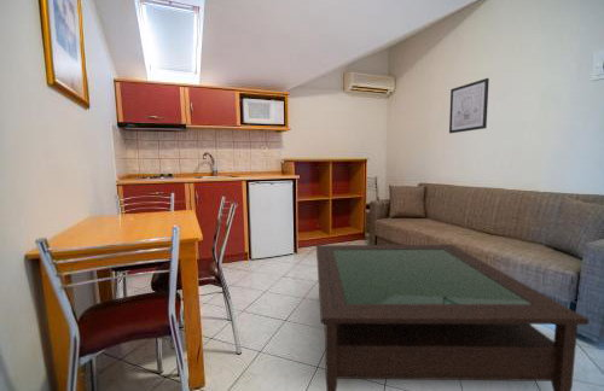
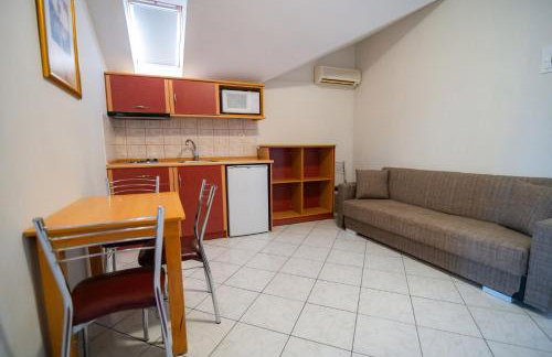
- coffee table (406, 302)
- wall art (467, 107)
